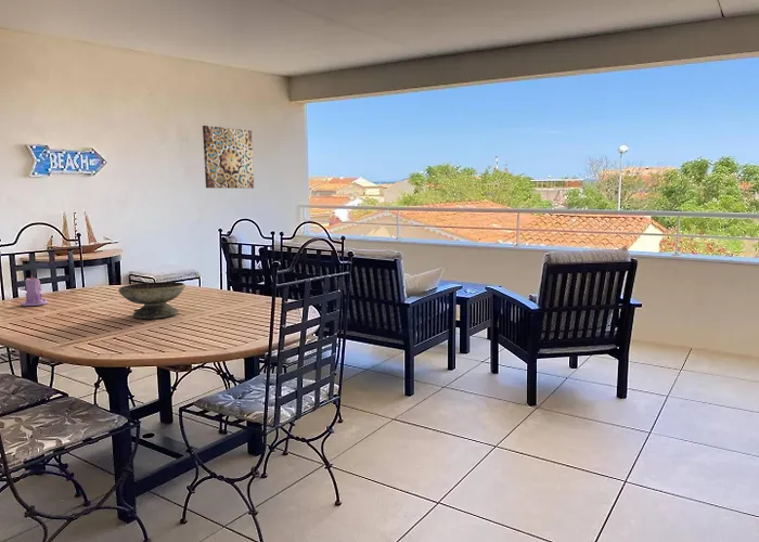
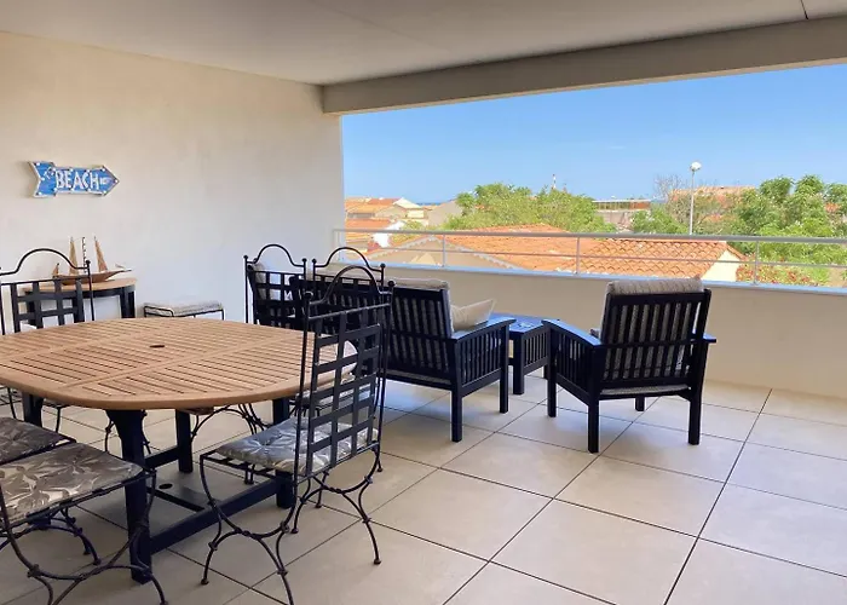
- candle (33, 288)
- wall art (229, 158)
- decorative bowl (153, 298)
